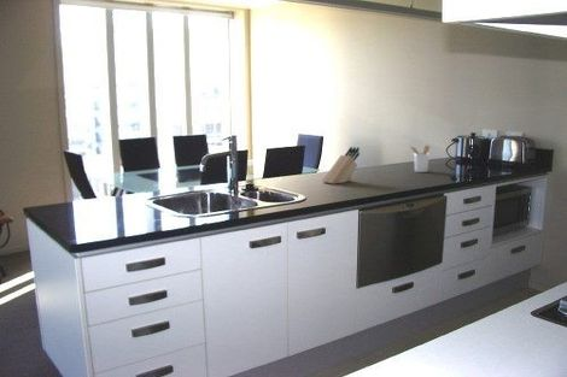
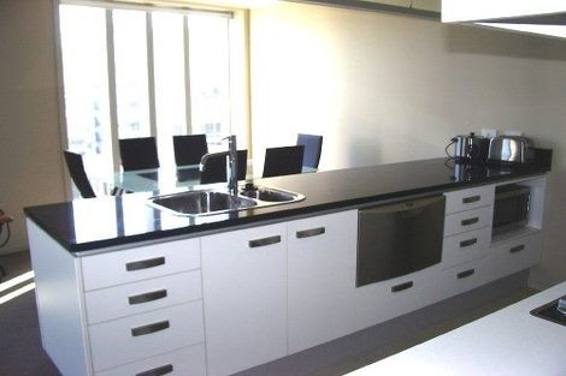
- knife block (341, 164)
- utensil holder (417, 158)
